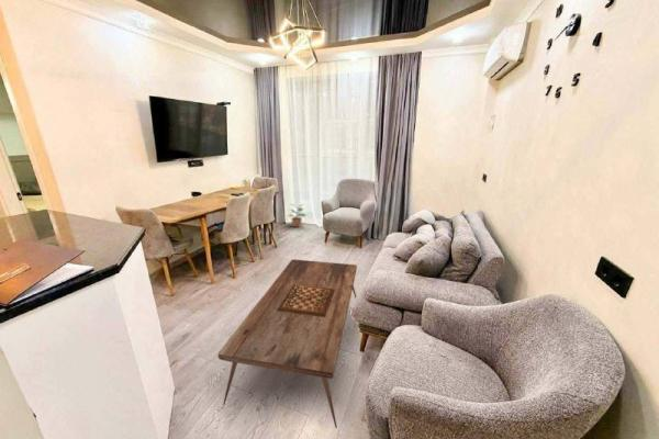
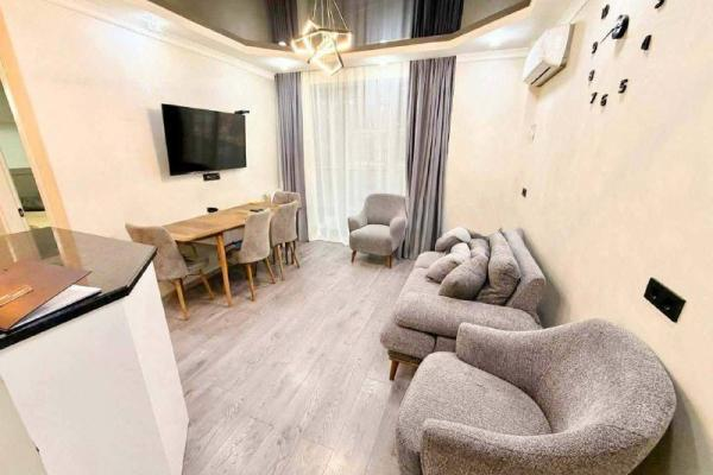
- coffee table (305, 316)
- potted plant (298, 214)
